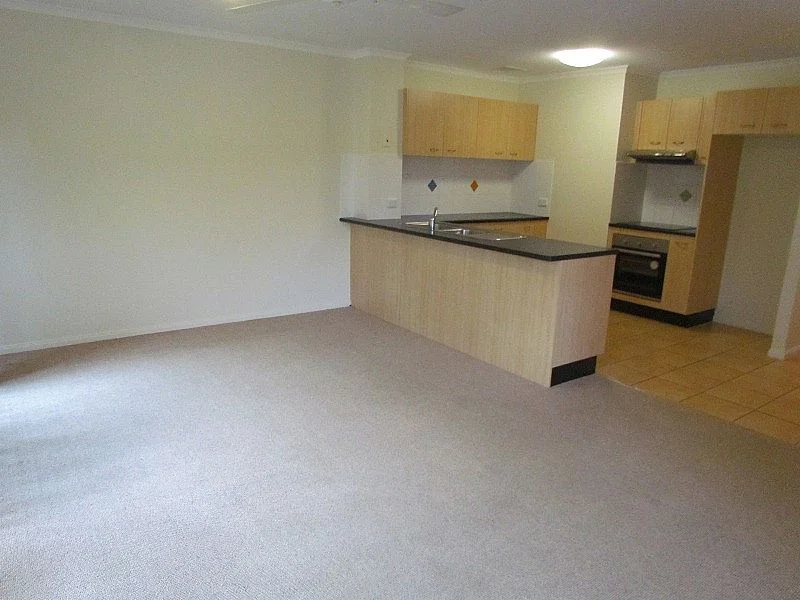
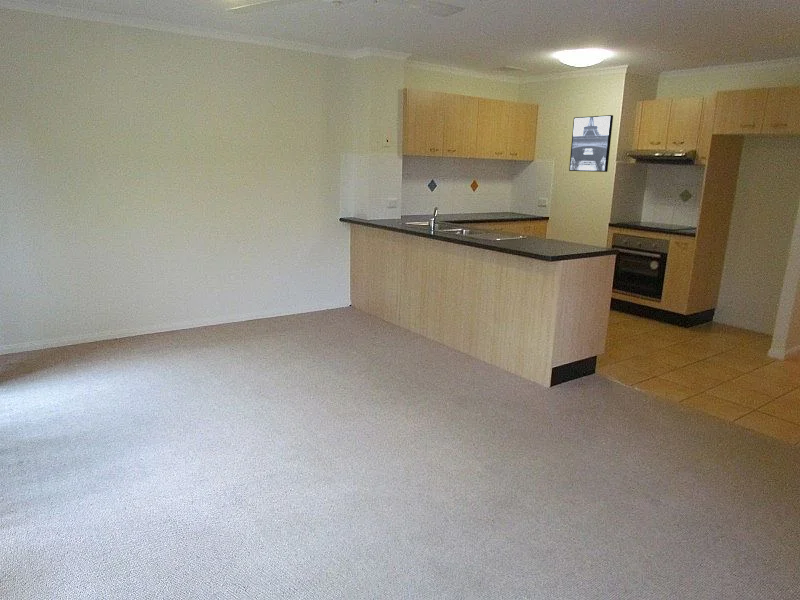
+ wall art (590, 144)
